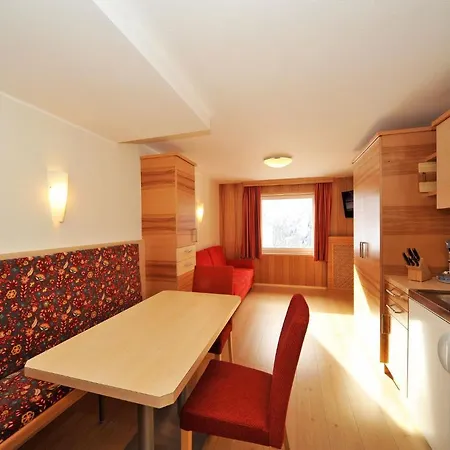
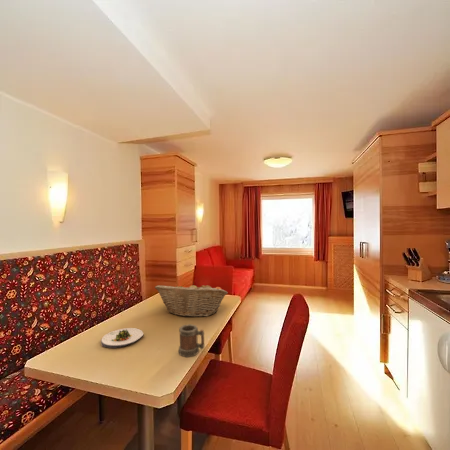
+ fruit basket (191, 295)
+ salad plate (122, 334)
+ mug (191, 339)
